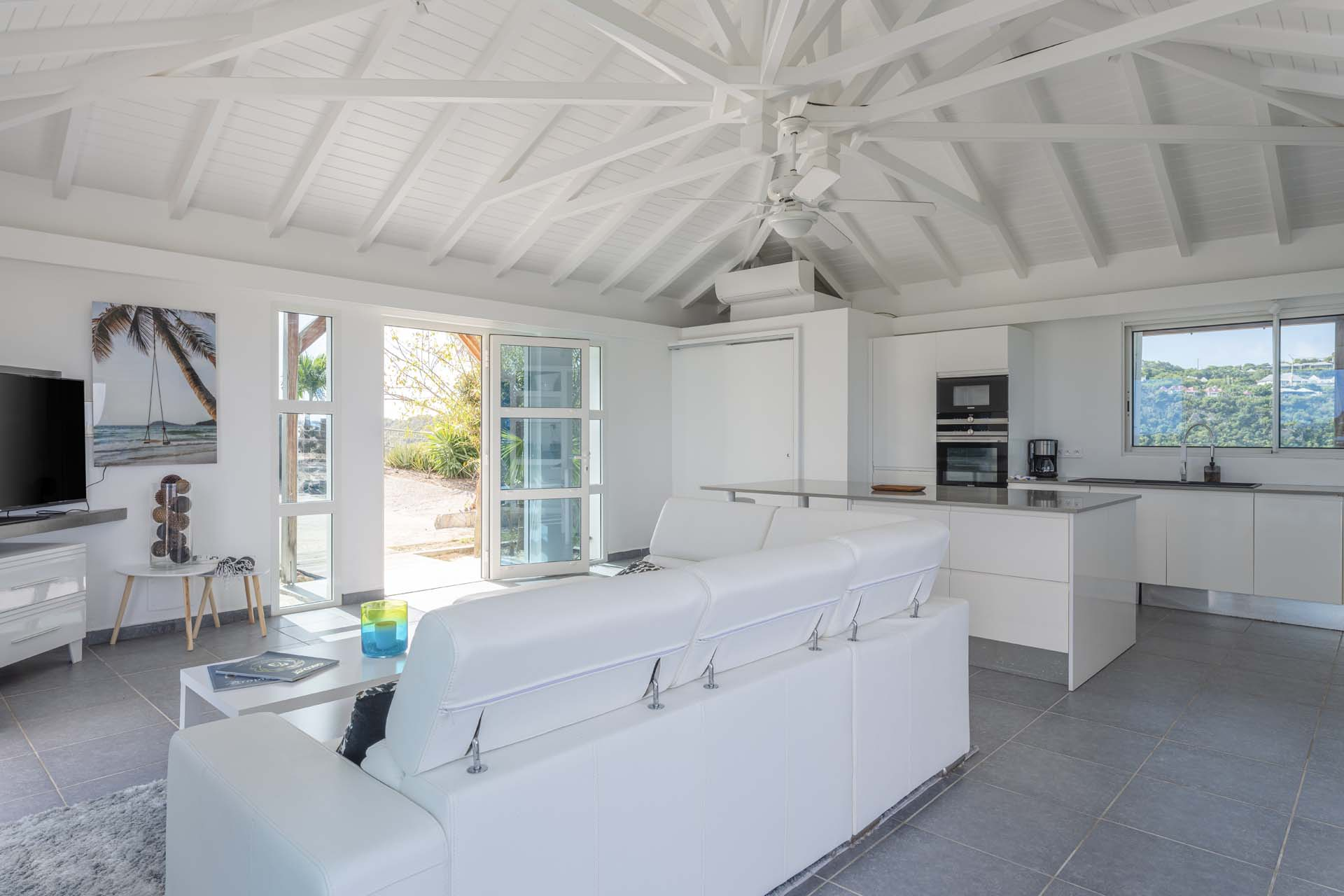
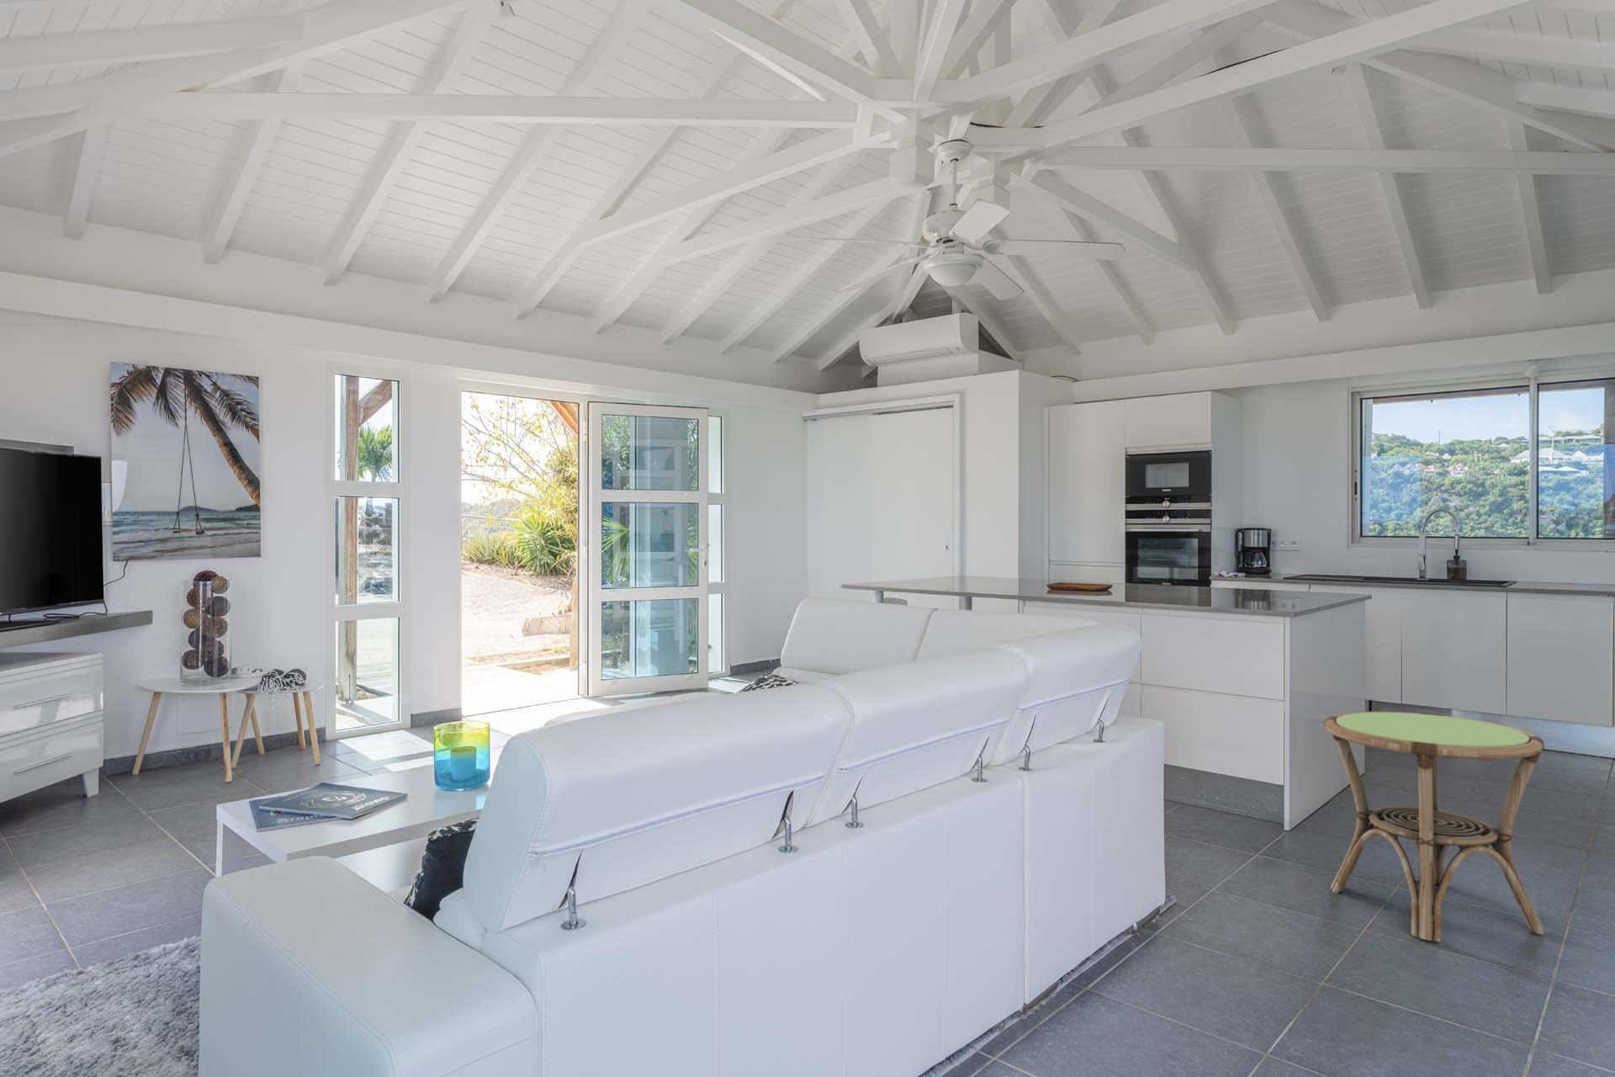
+ side table (1429, 817)
